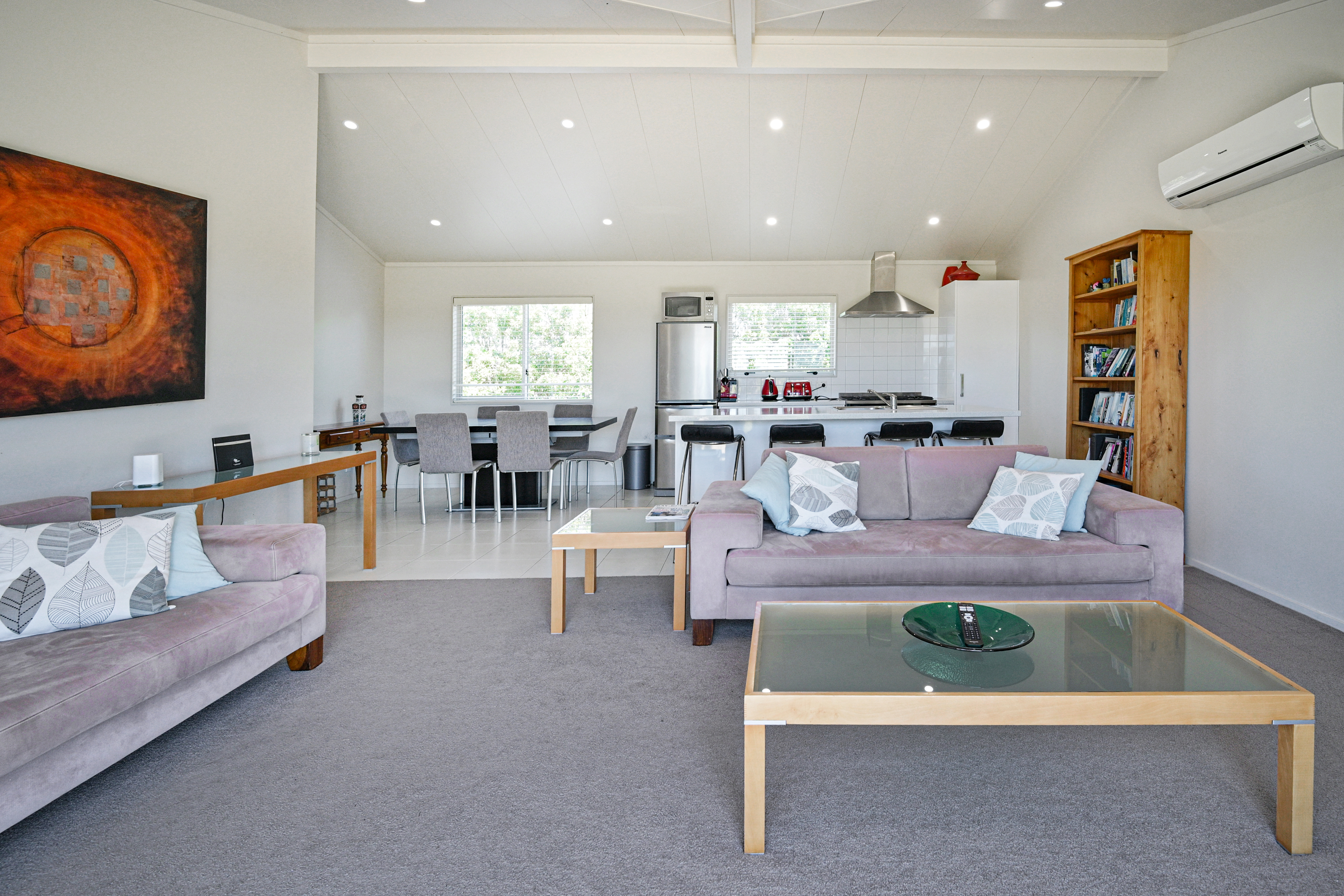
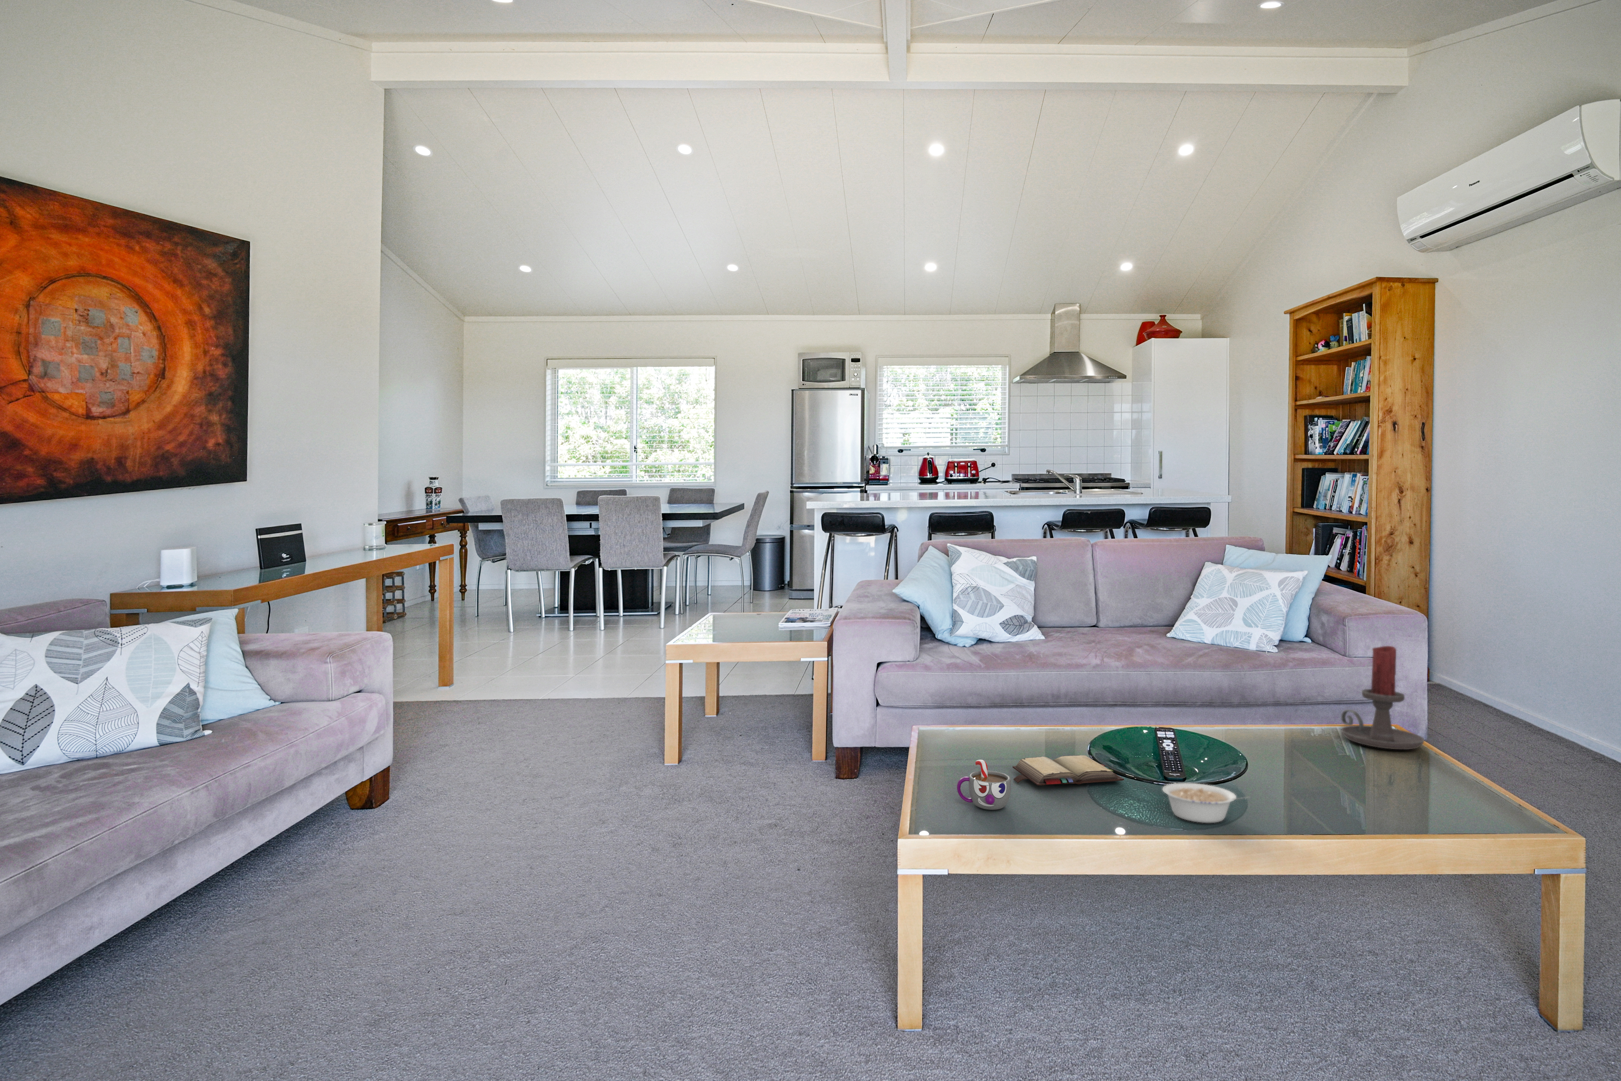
+ mug (984, 785)
+ candle holder (1375, 691)
+ legume (1201, 801)
+ hardback book (1066, 771)
